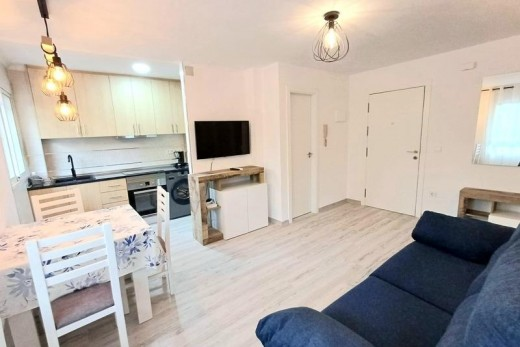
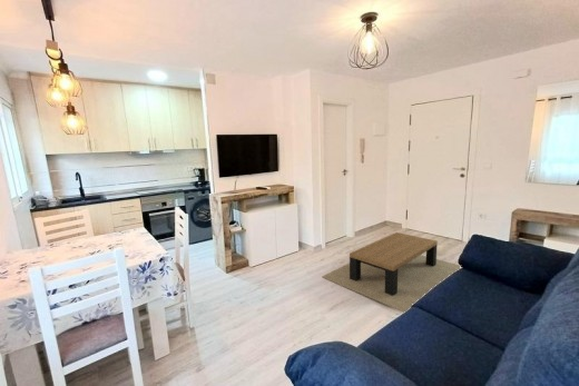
+ coffee table (394, 259)
